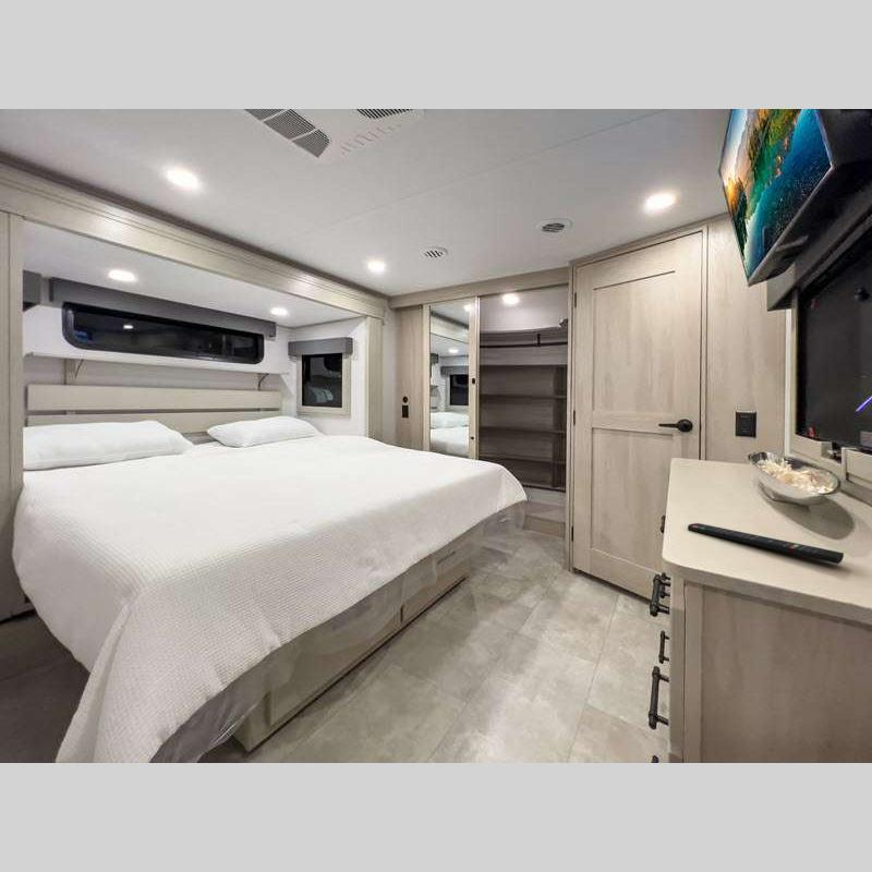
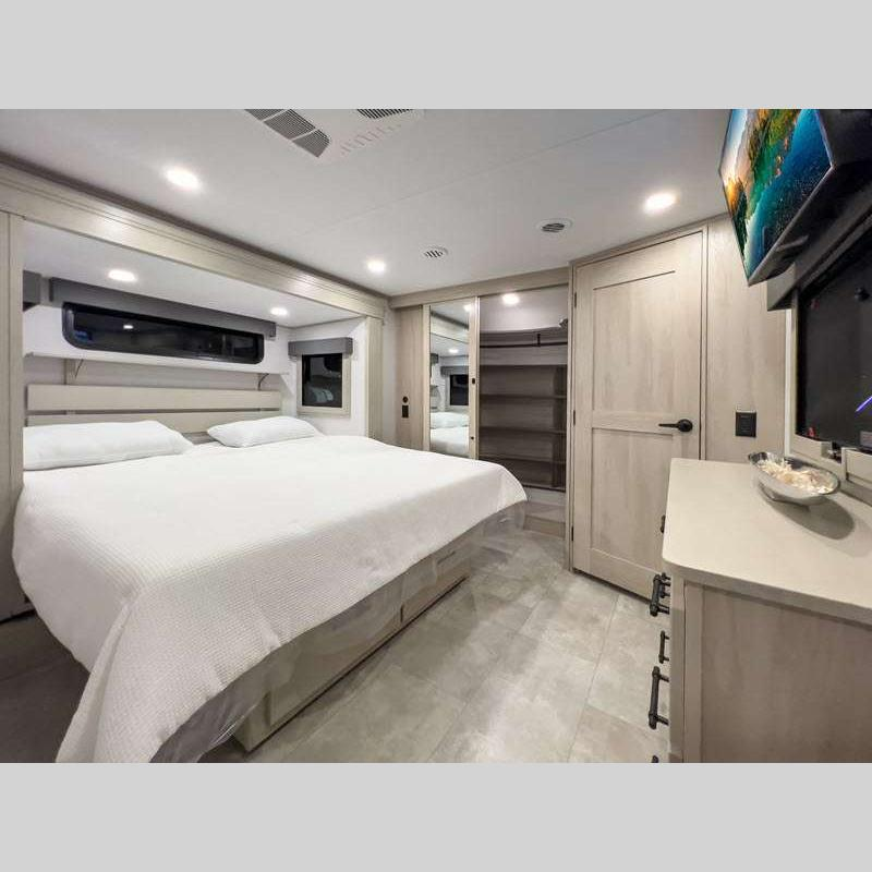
- remote control (754, 541)
